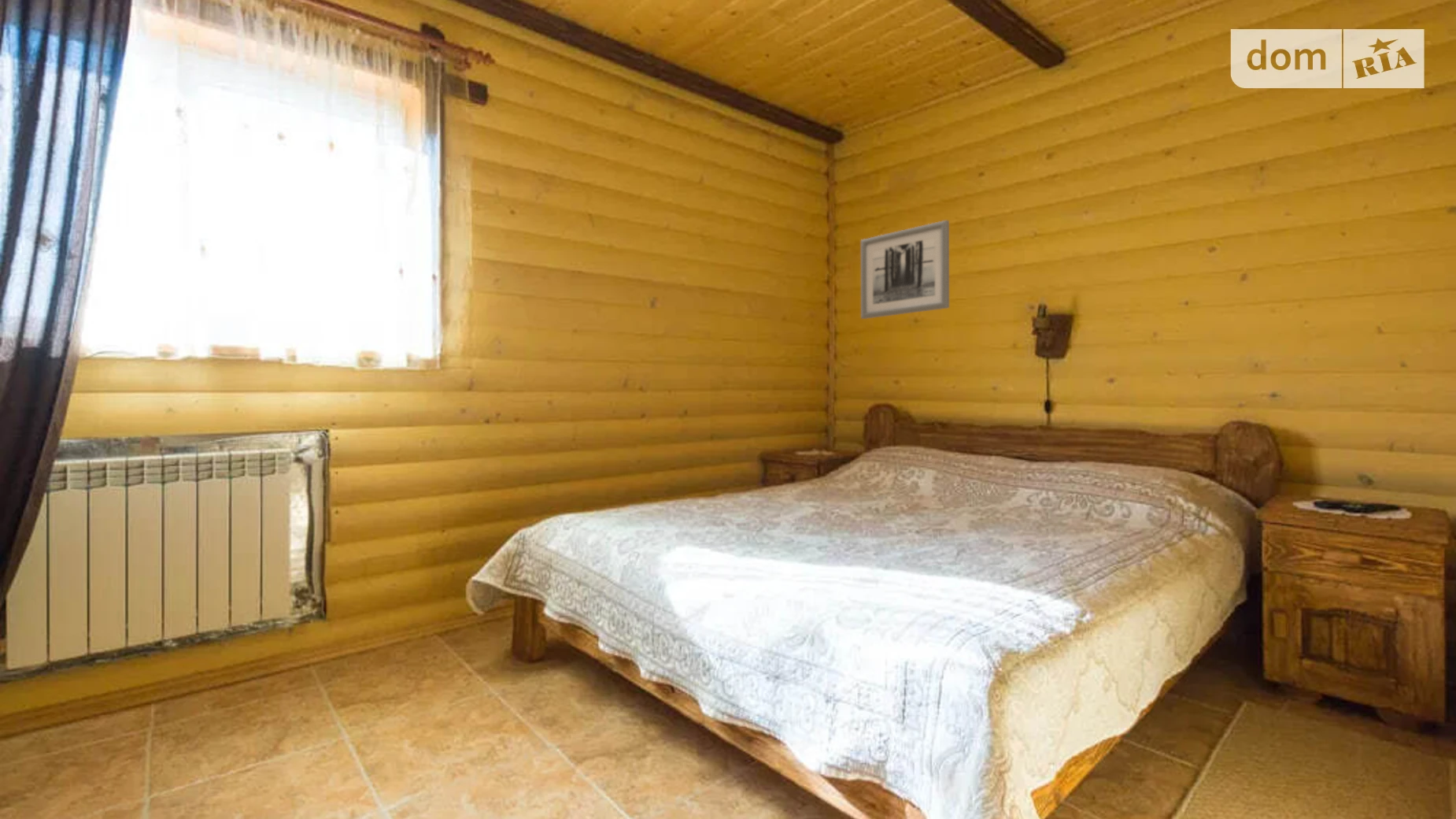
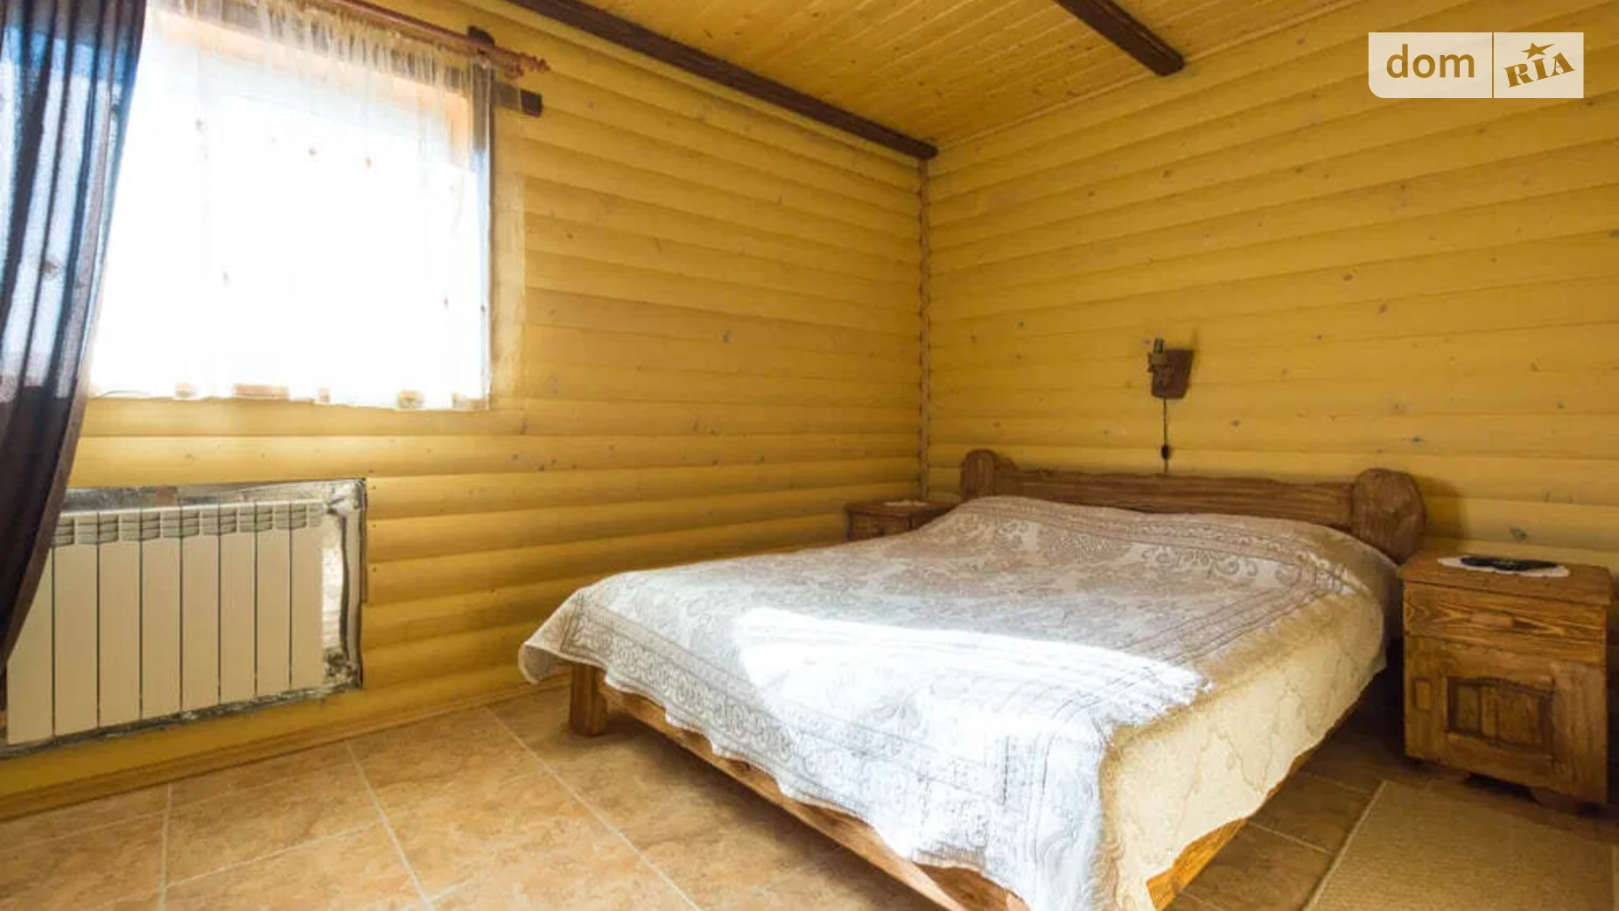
- wall art (902, 272)
